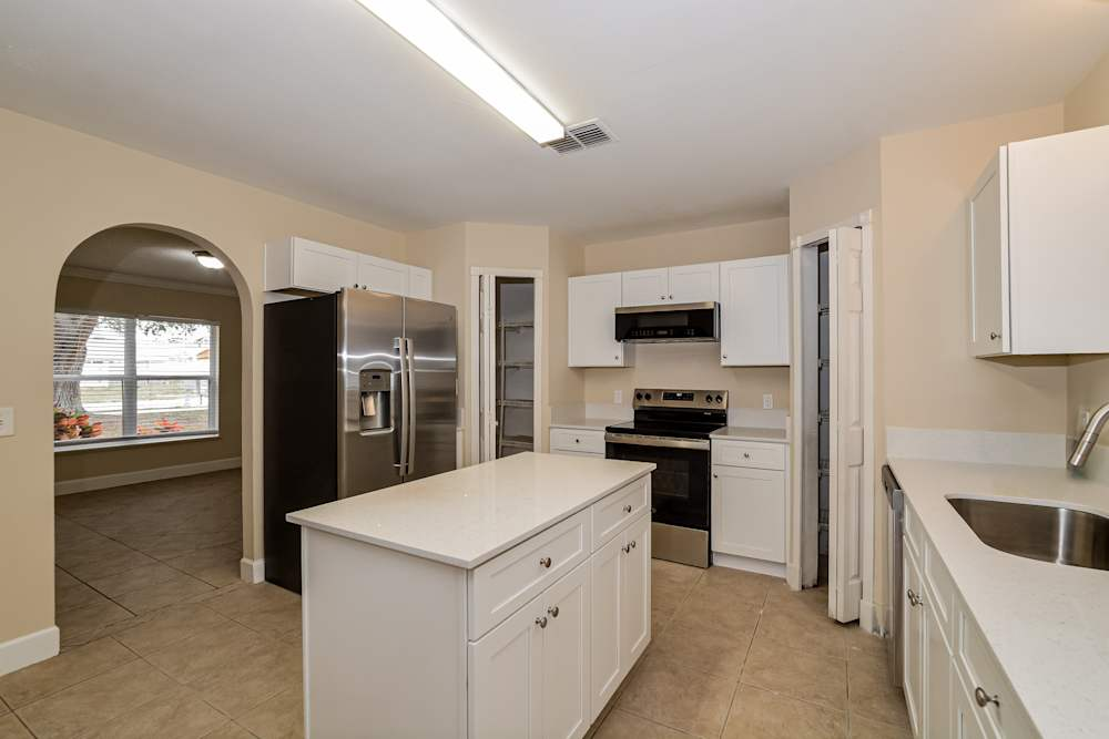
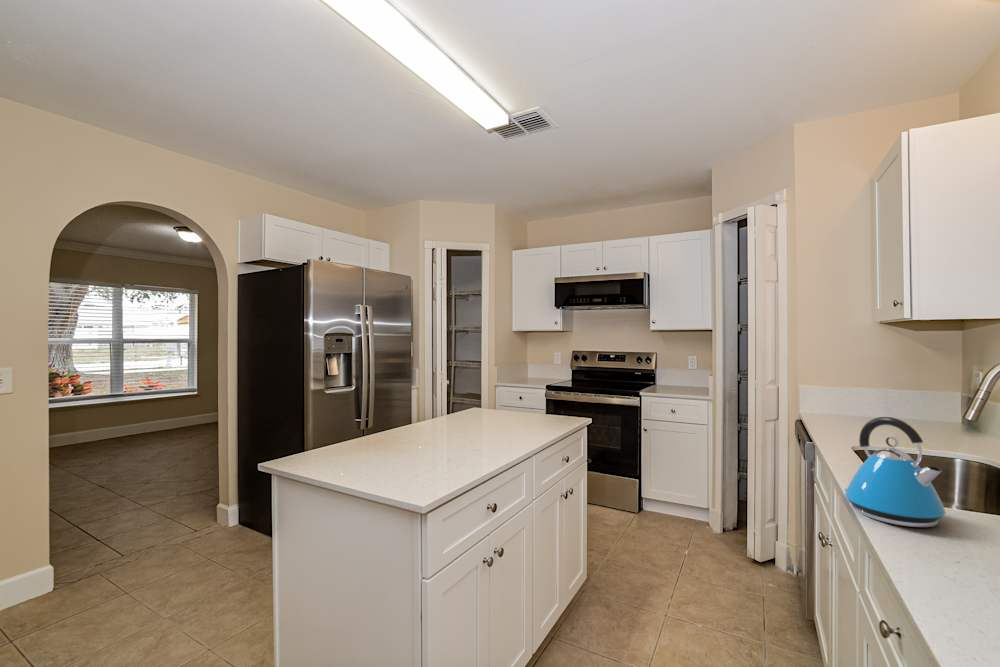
+ kettle (889, 464)
